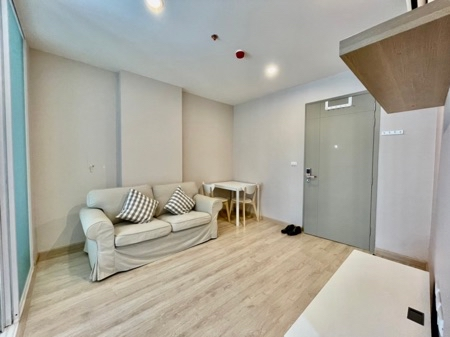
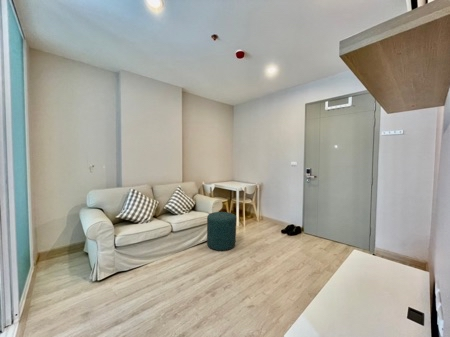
+ ottoman (221, 229)
